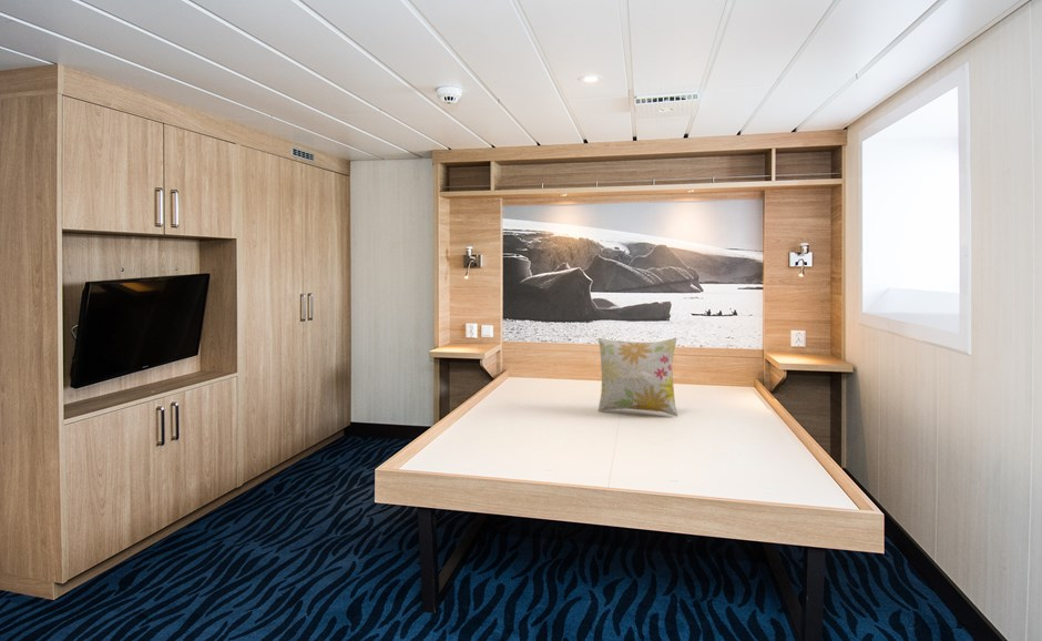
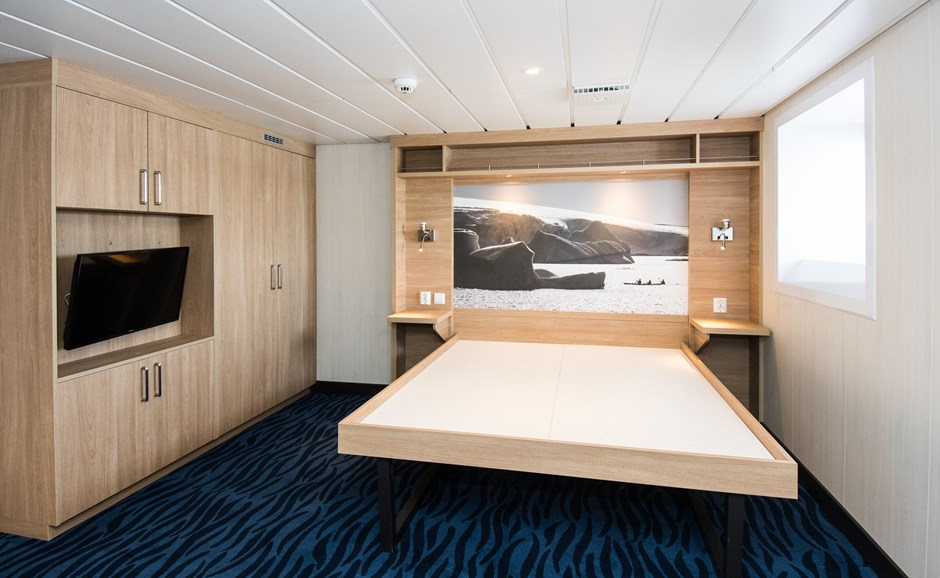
- decorative pillow (636, 375)
